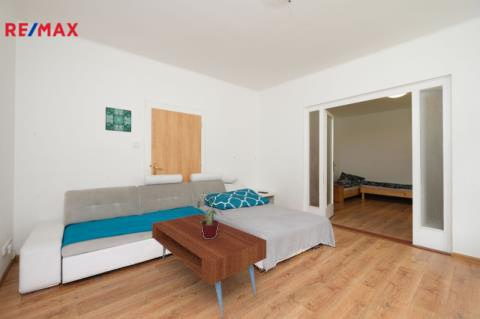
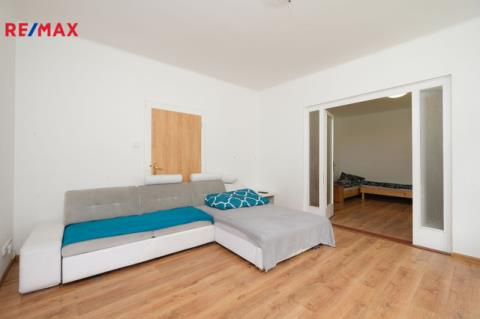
- coffee table (202, 253)
- wall art (118, 120)
- potted plant (206, 215)
